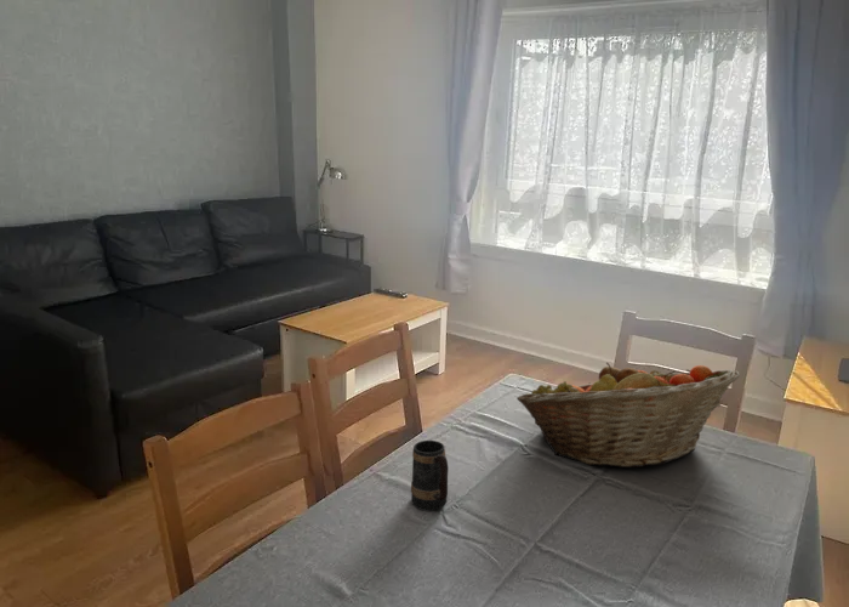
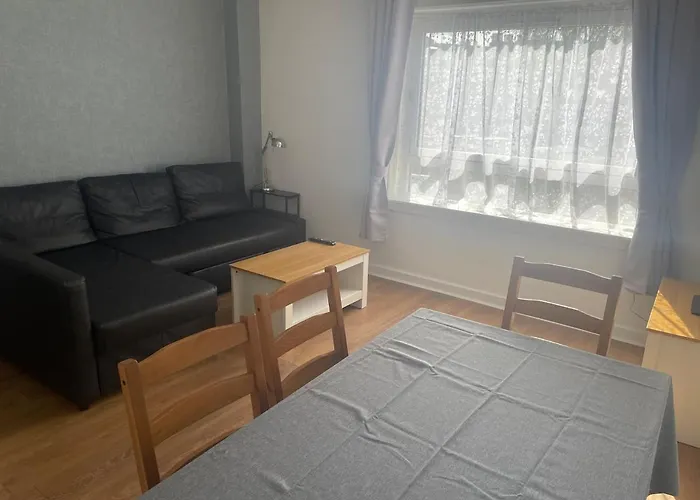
- mug (432, 477)
- fruit basket (625, 402)
